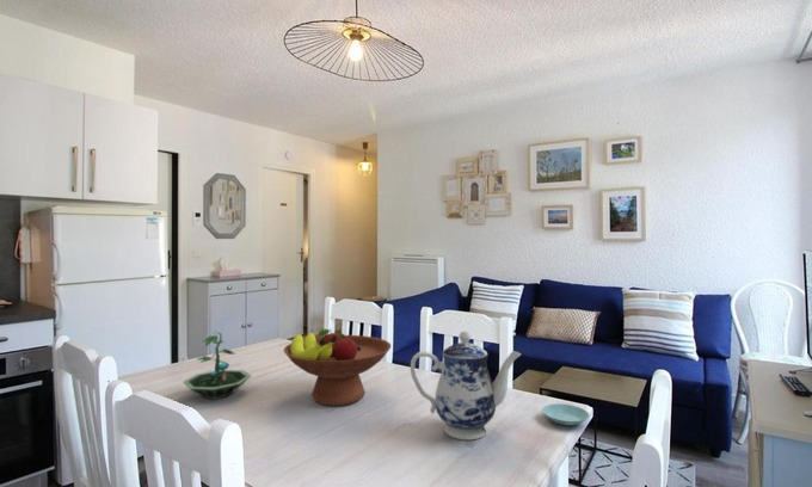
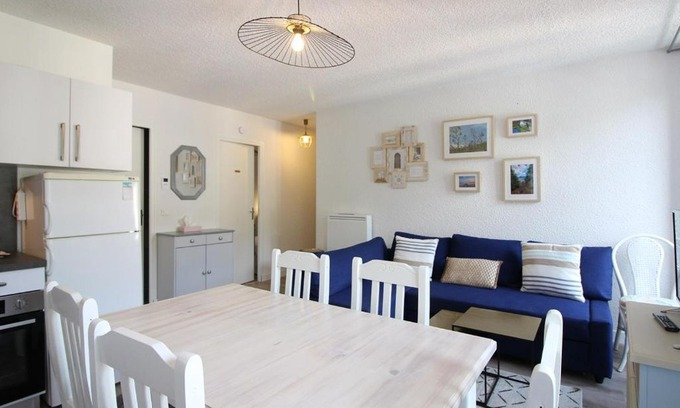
- teapot (465, 381)
- fruit bowl (338, 362)
- terrarium (217, 344)
- saucer (565, 415)
